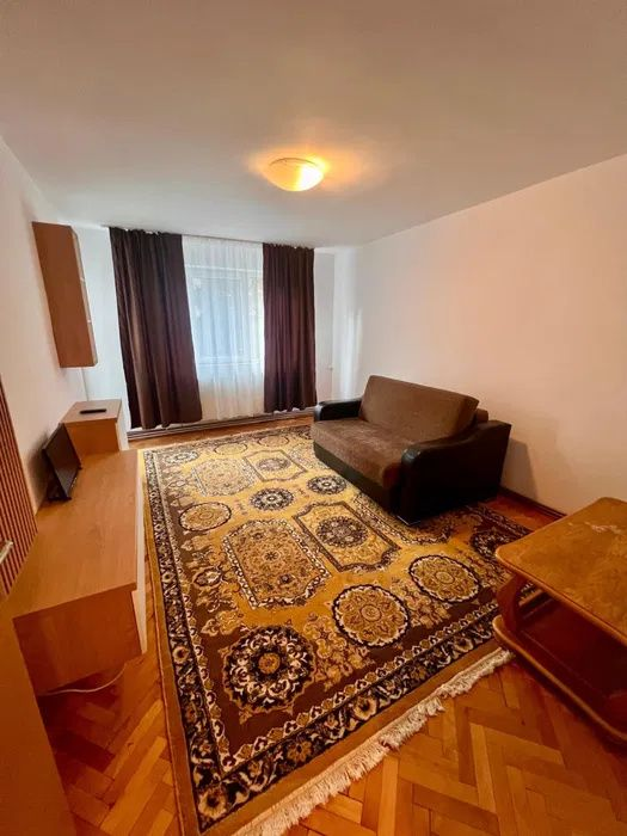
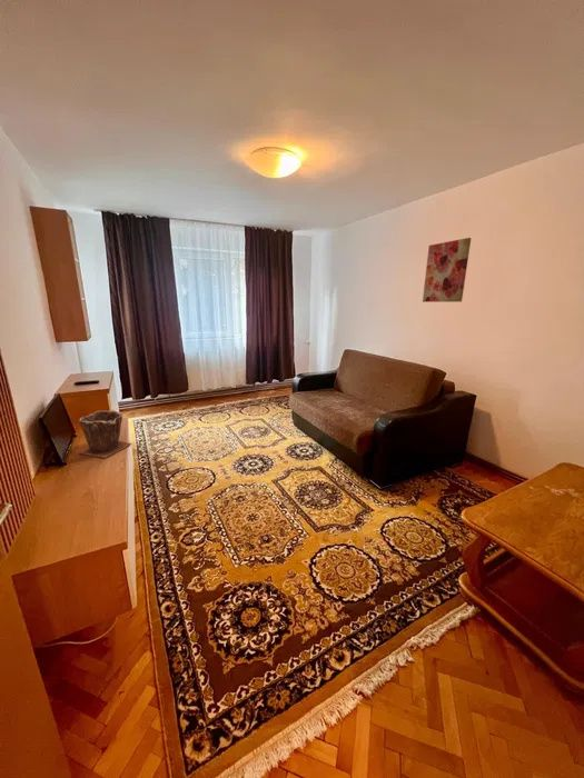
+ plant pot (103, 431)
+ wall art (444, 272)
